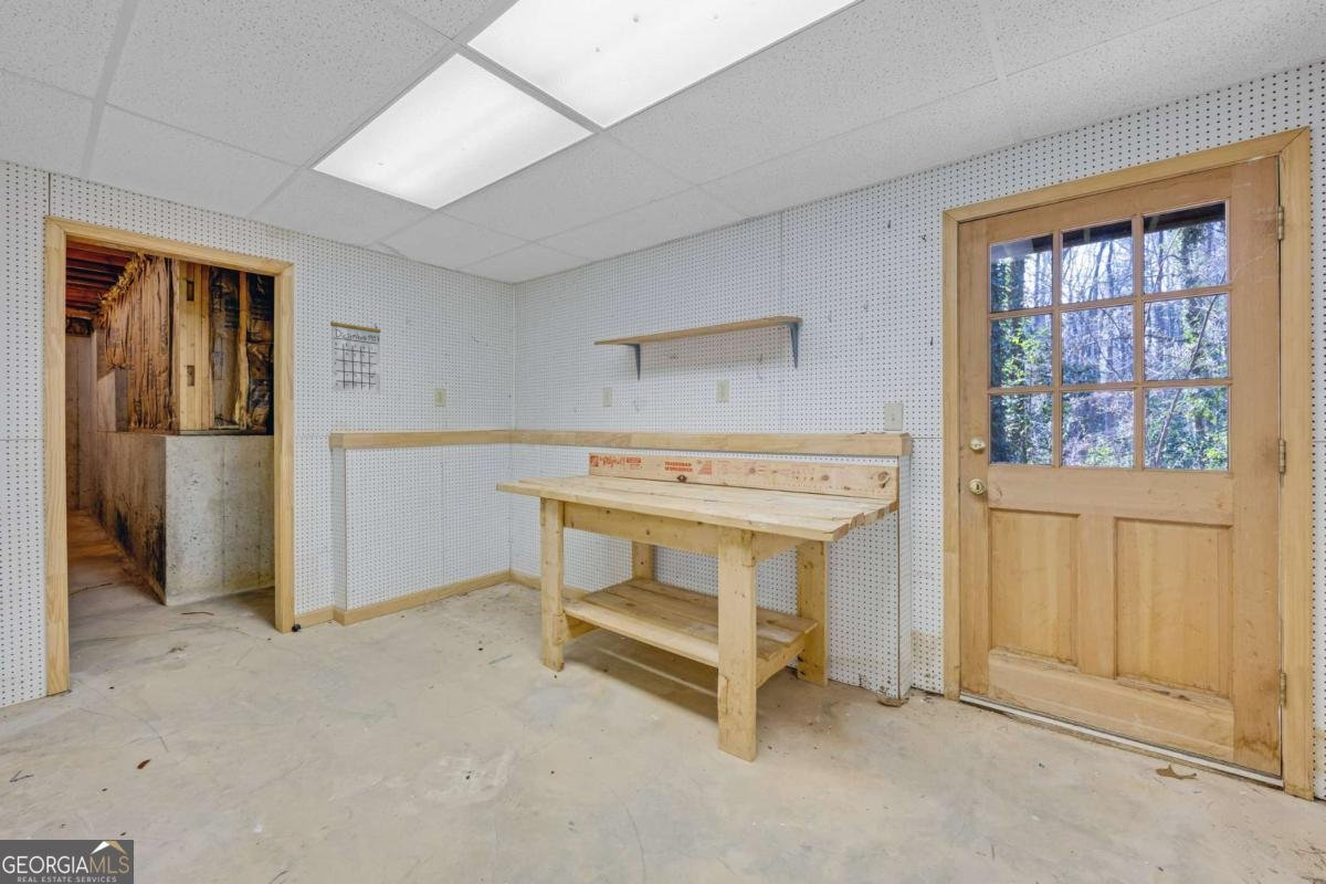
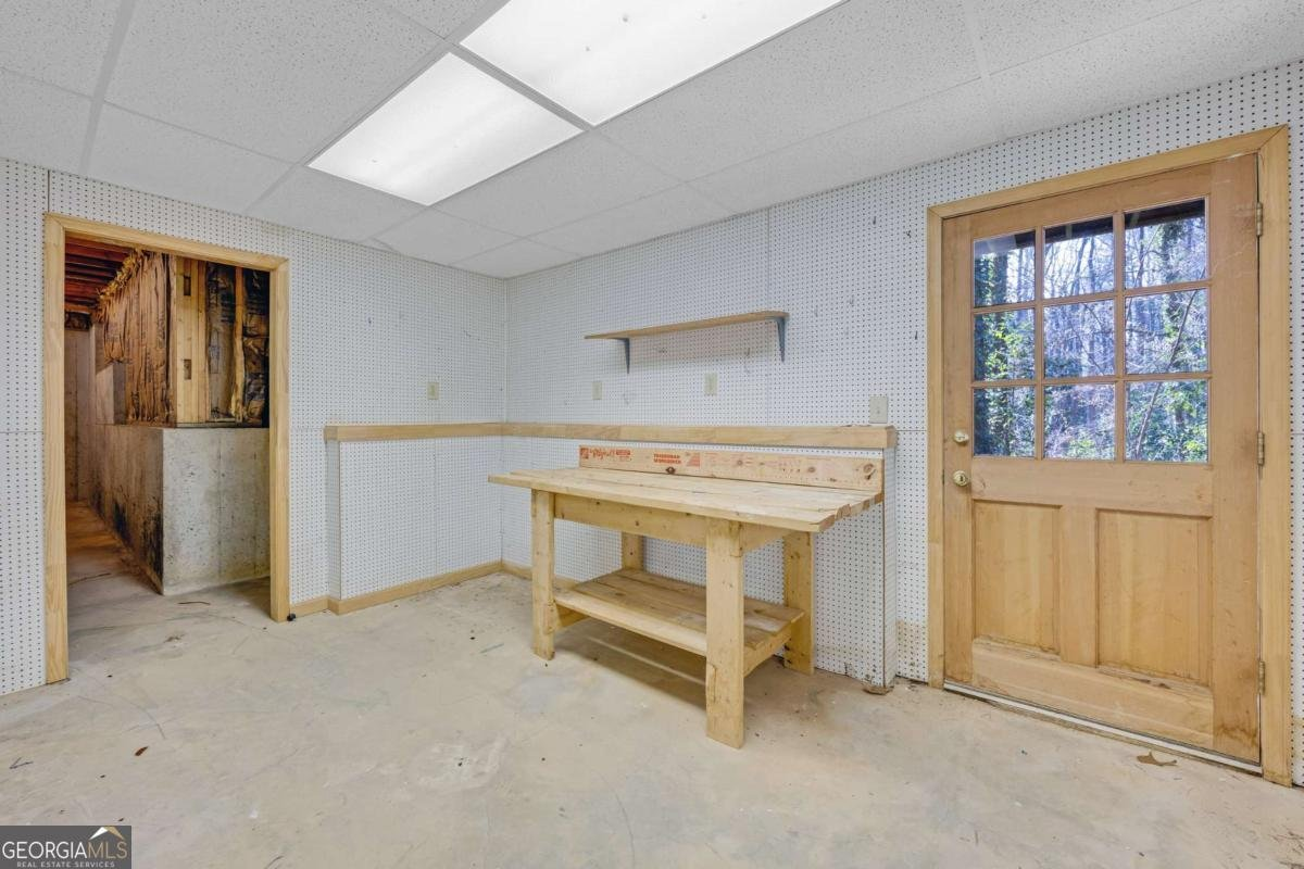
- calendar (356, 350)
